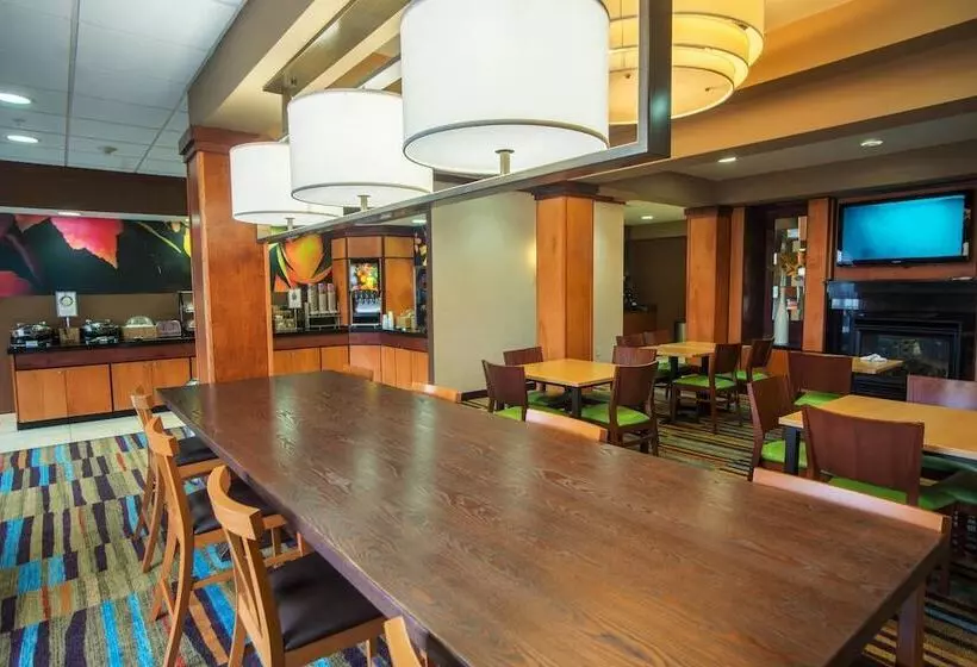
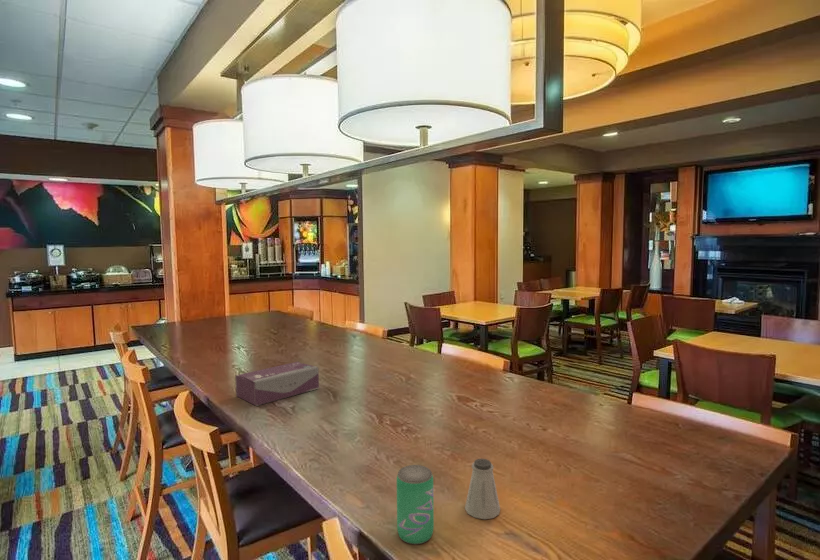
+ saltshaker (482, 485)
+ beverage can (415, 503)
+ tissue box (278, 381)
